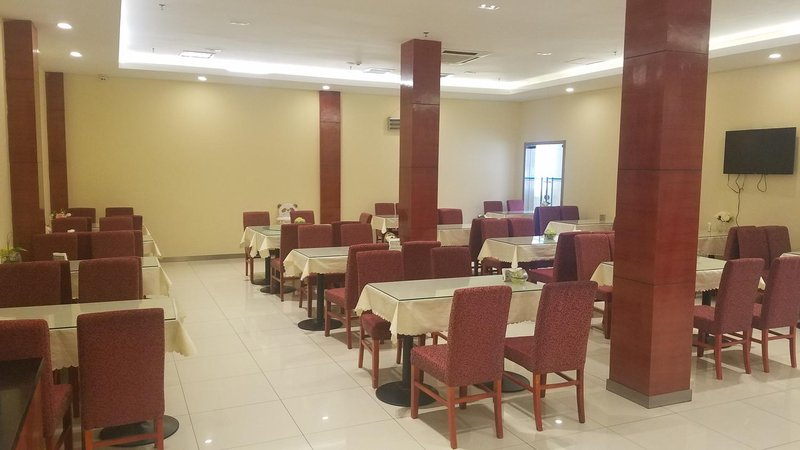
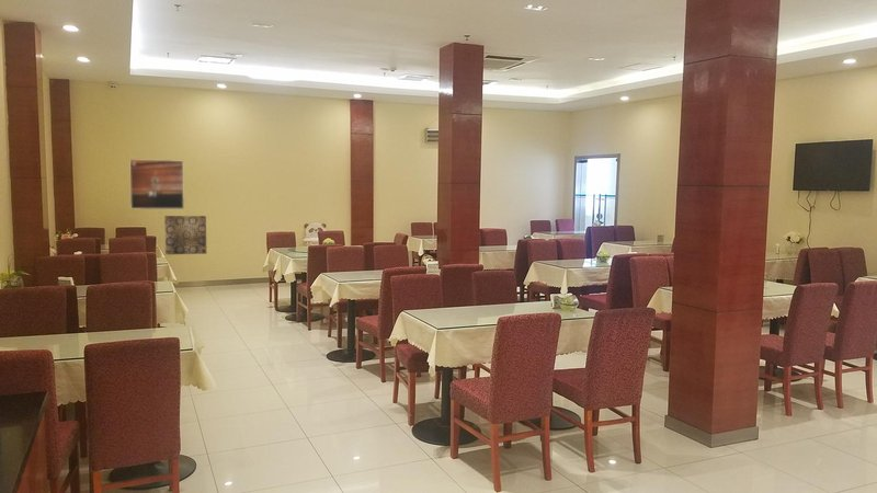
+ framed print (157, 184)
+ wall art (185, 234)
